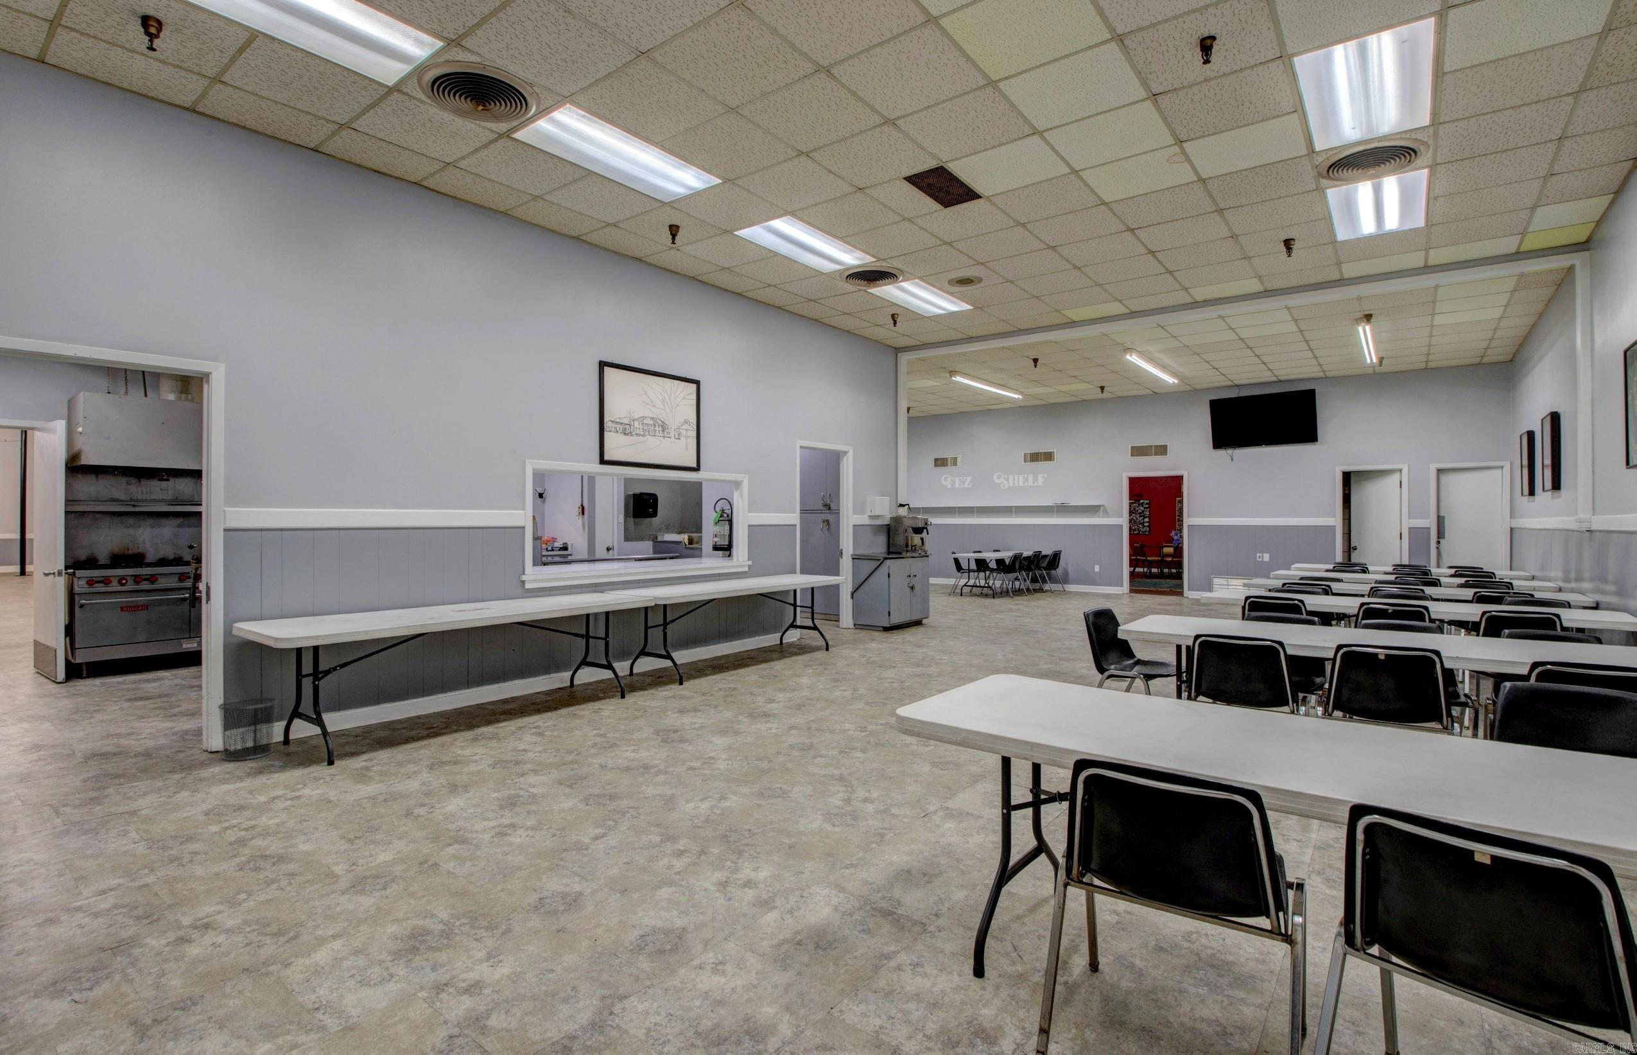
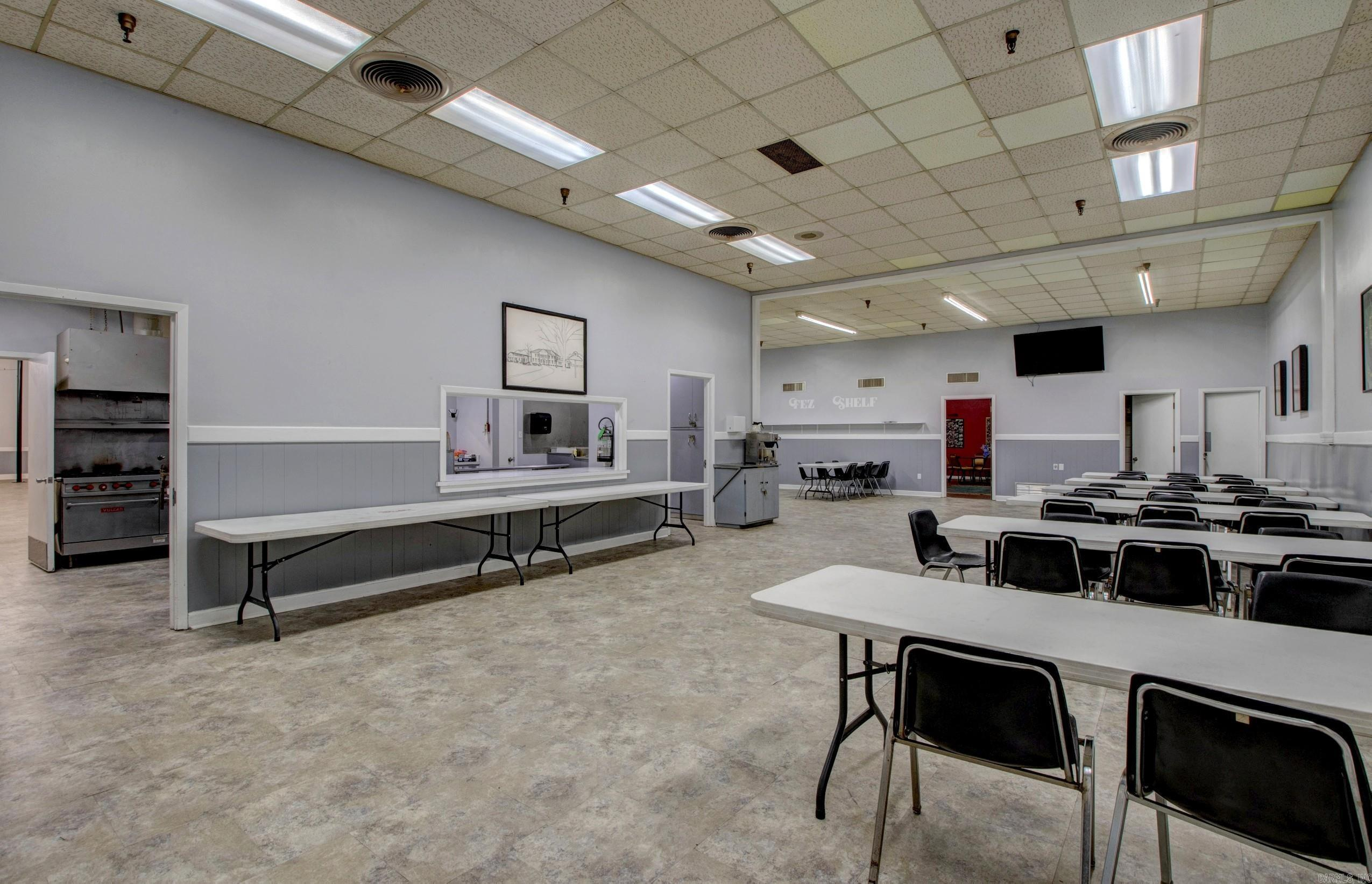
- waste bin (248, 728)
